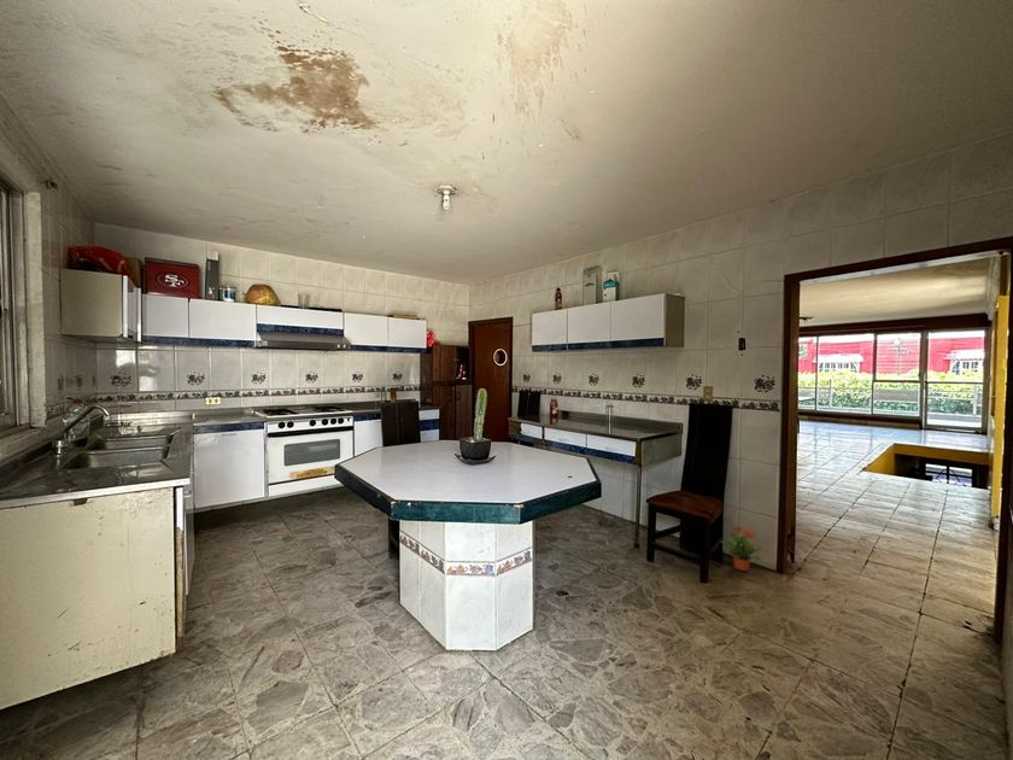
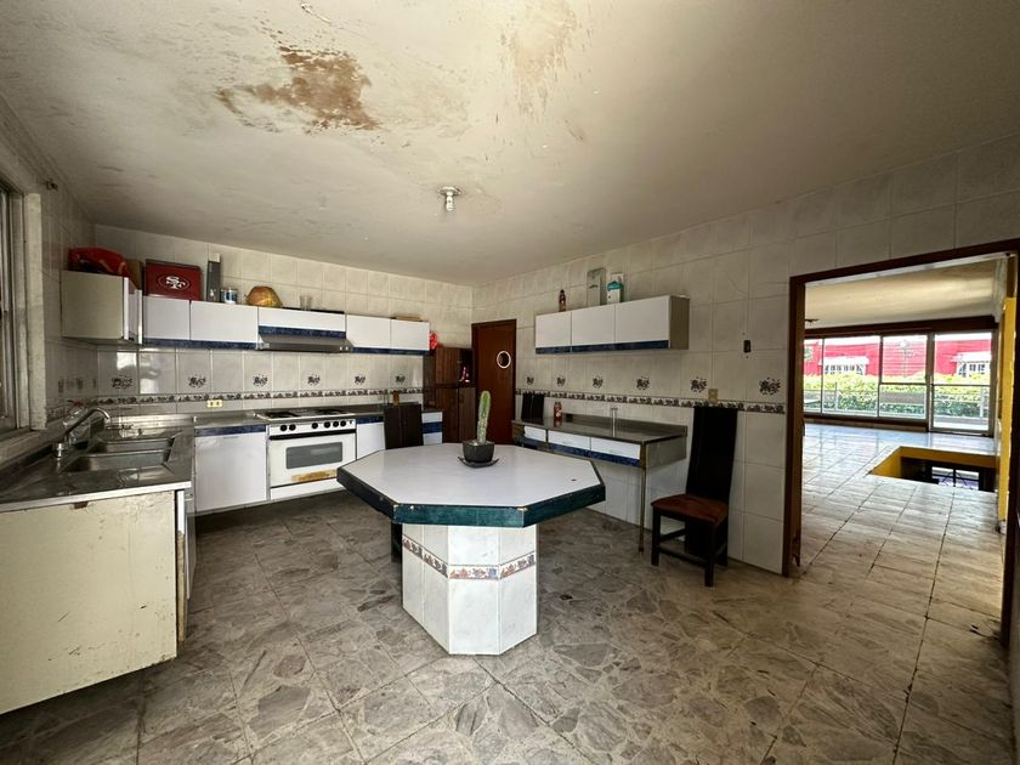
- potted plant (742, 548)
